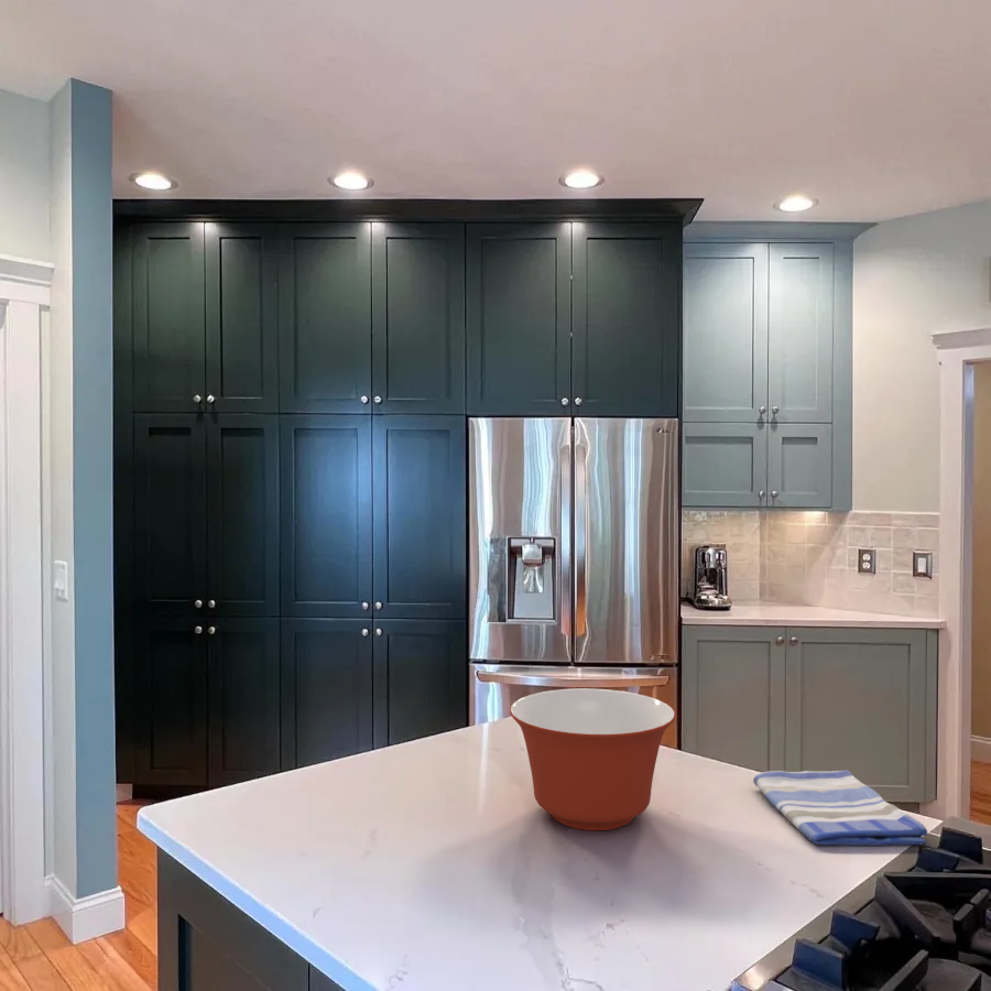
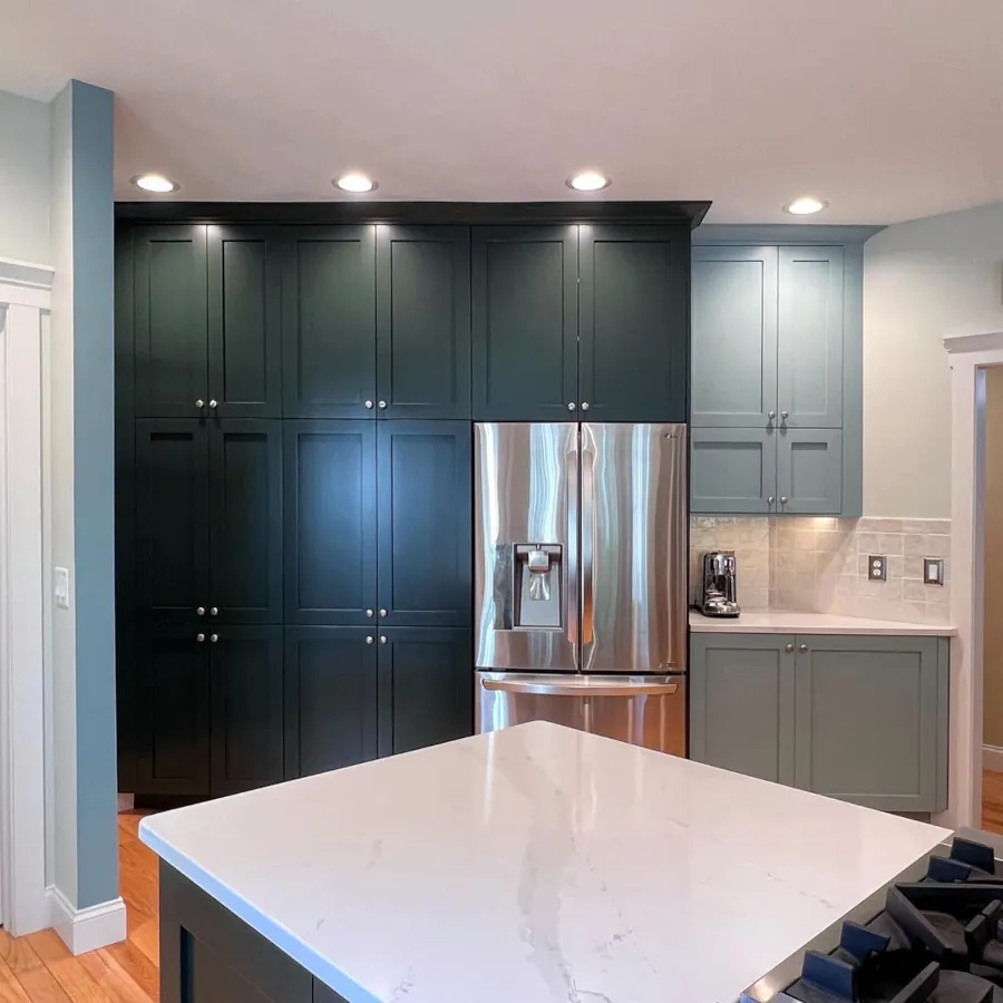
- mixing bowl (591, 761)
- dish towel (832, 804)
